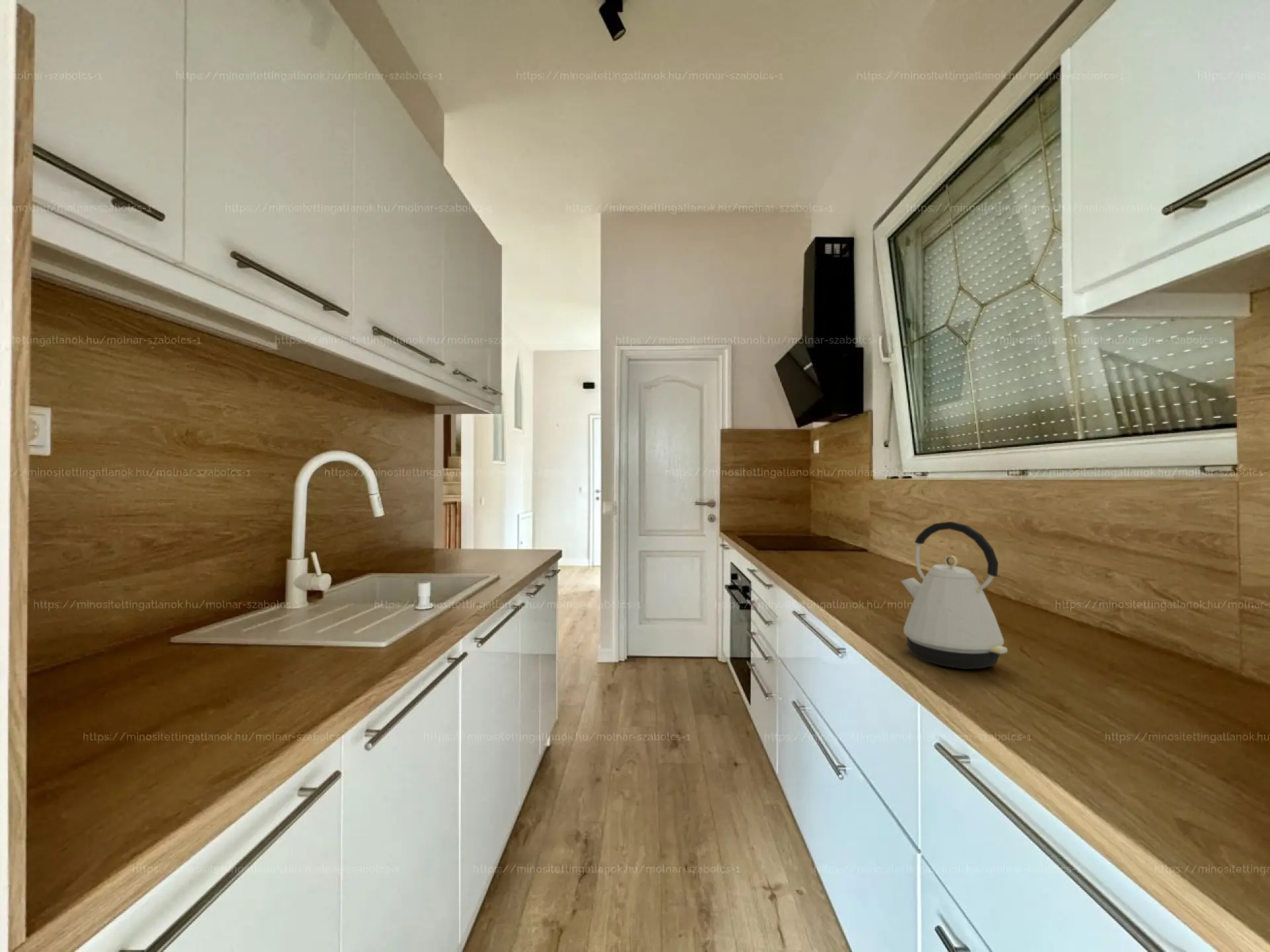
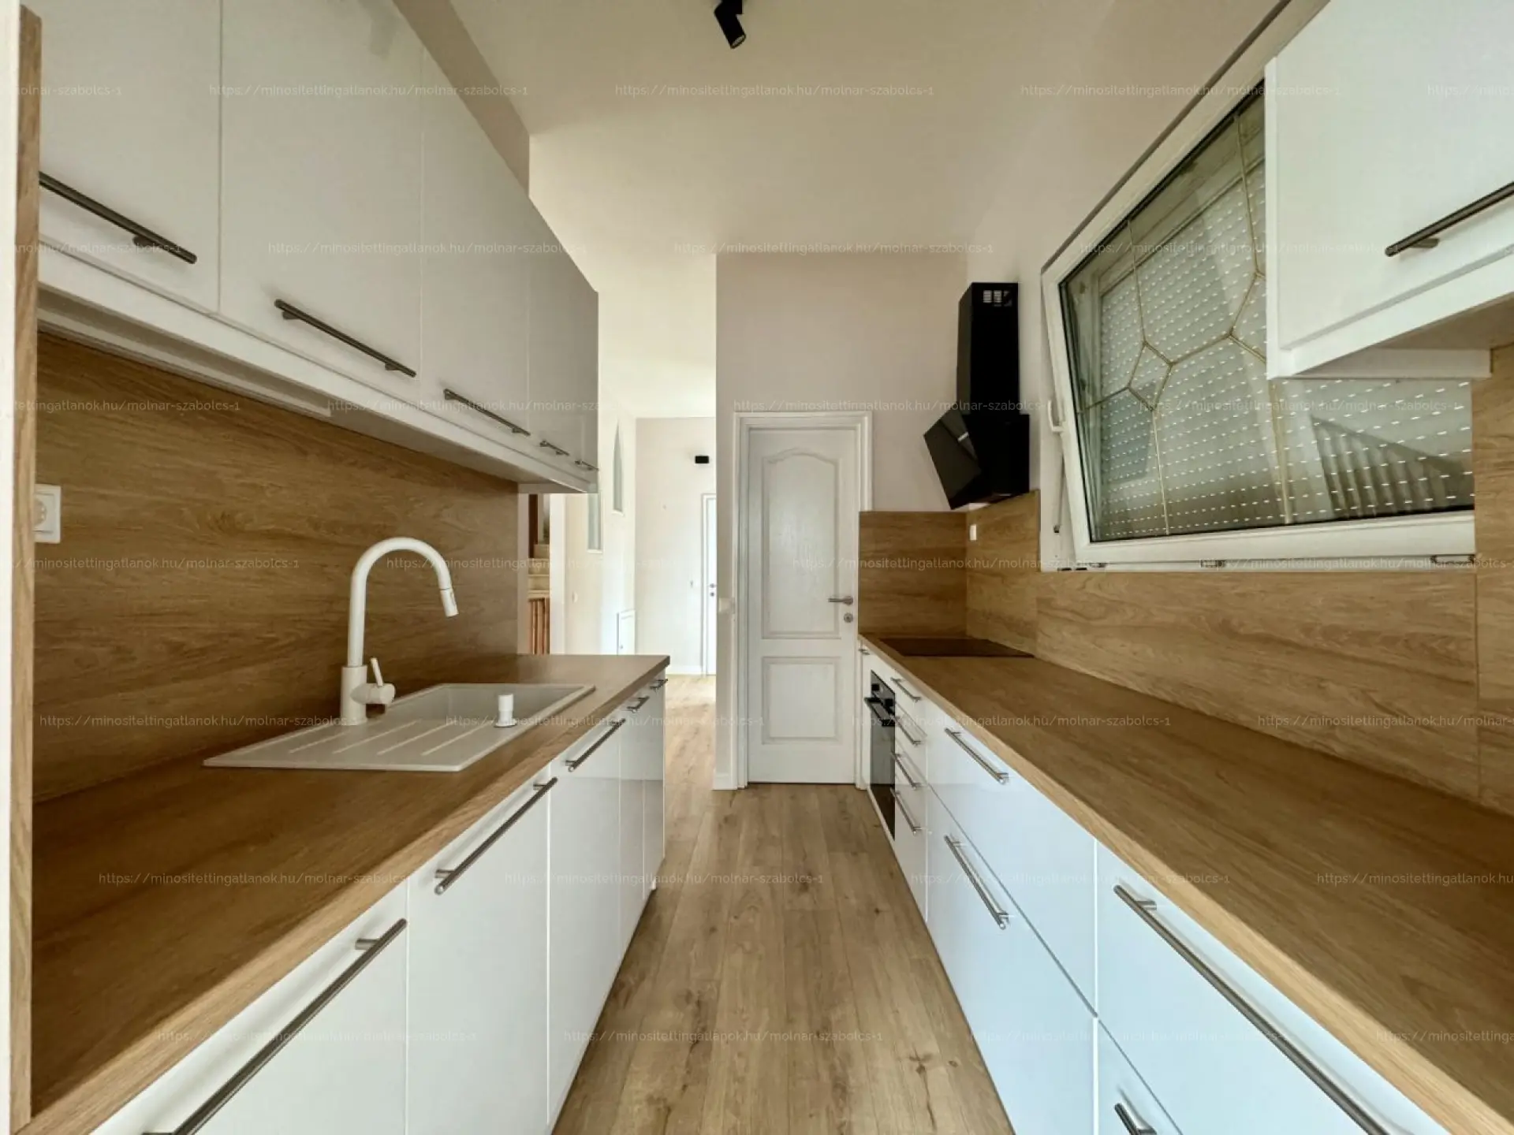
- kettle (949, 589)
